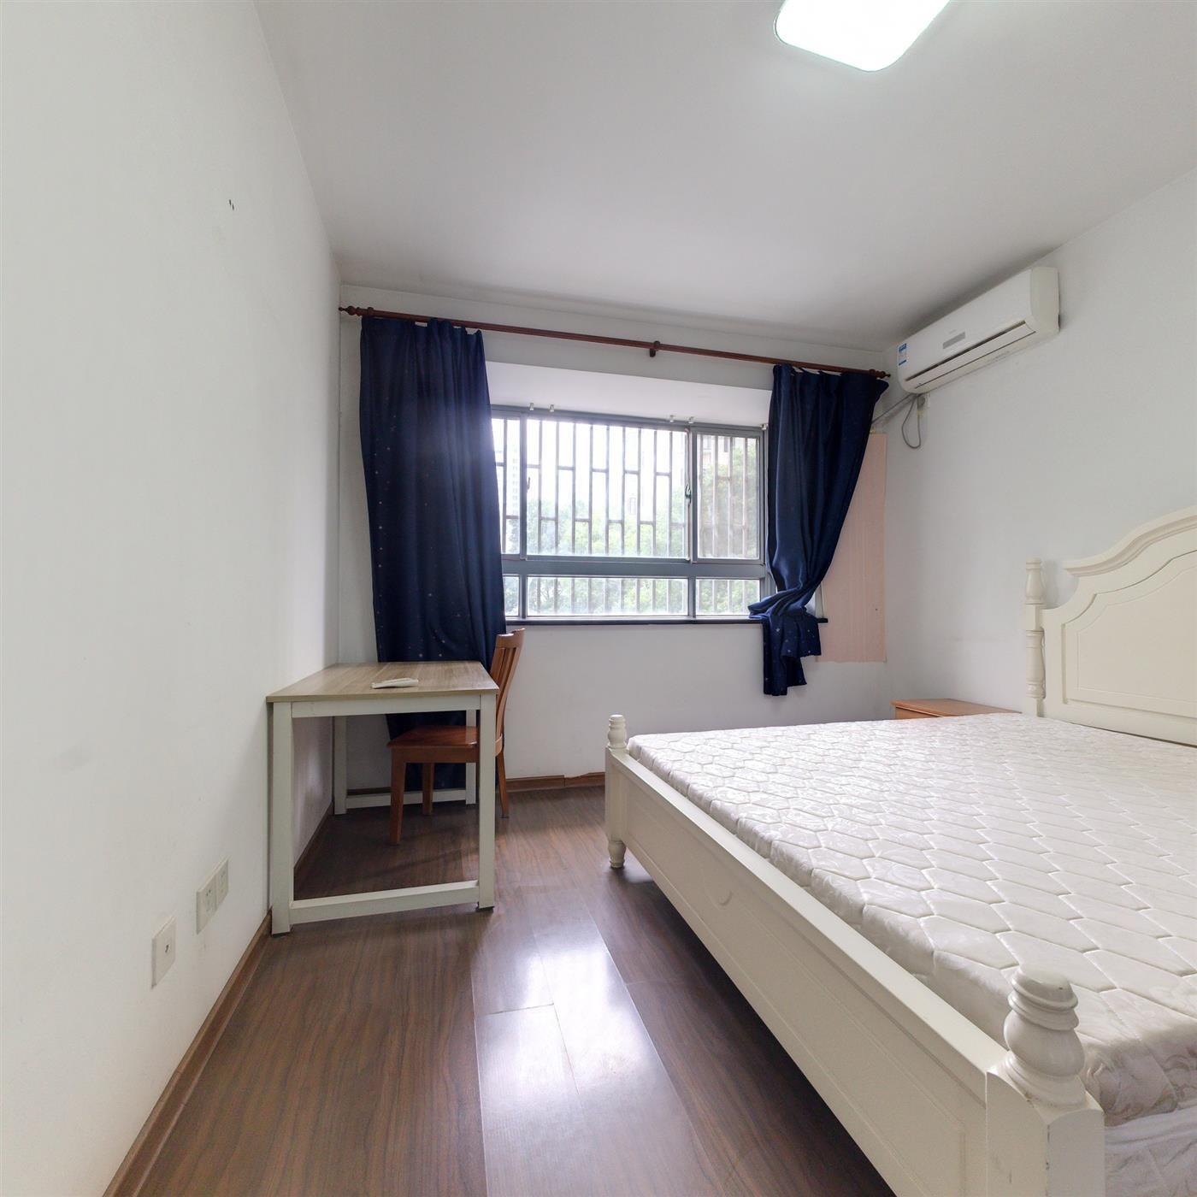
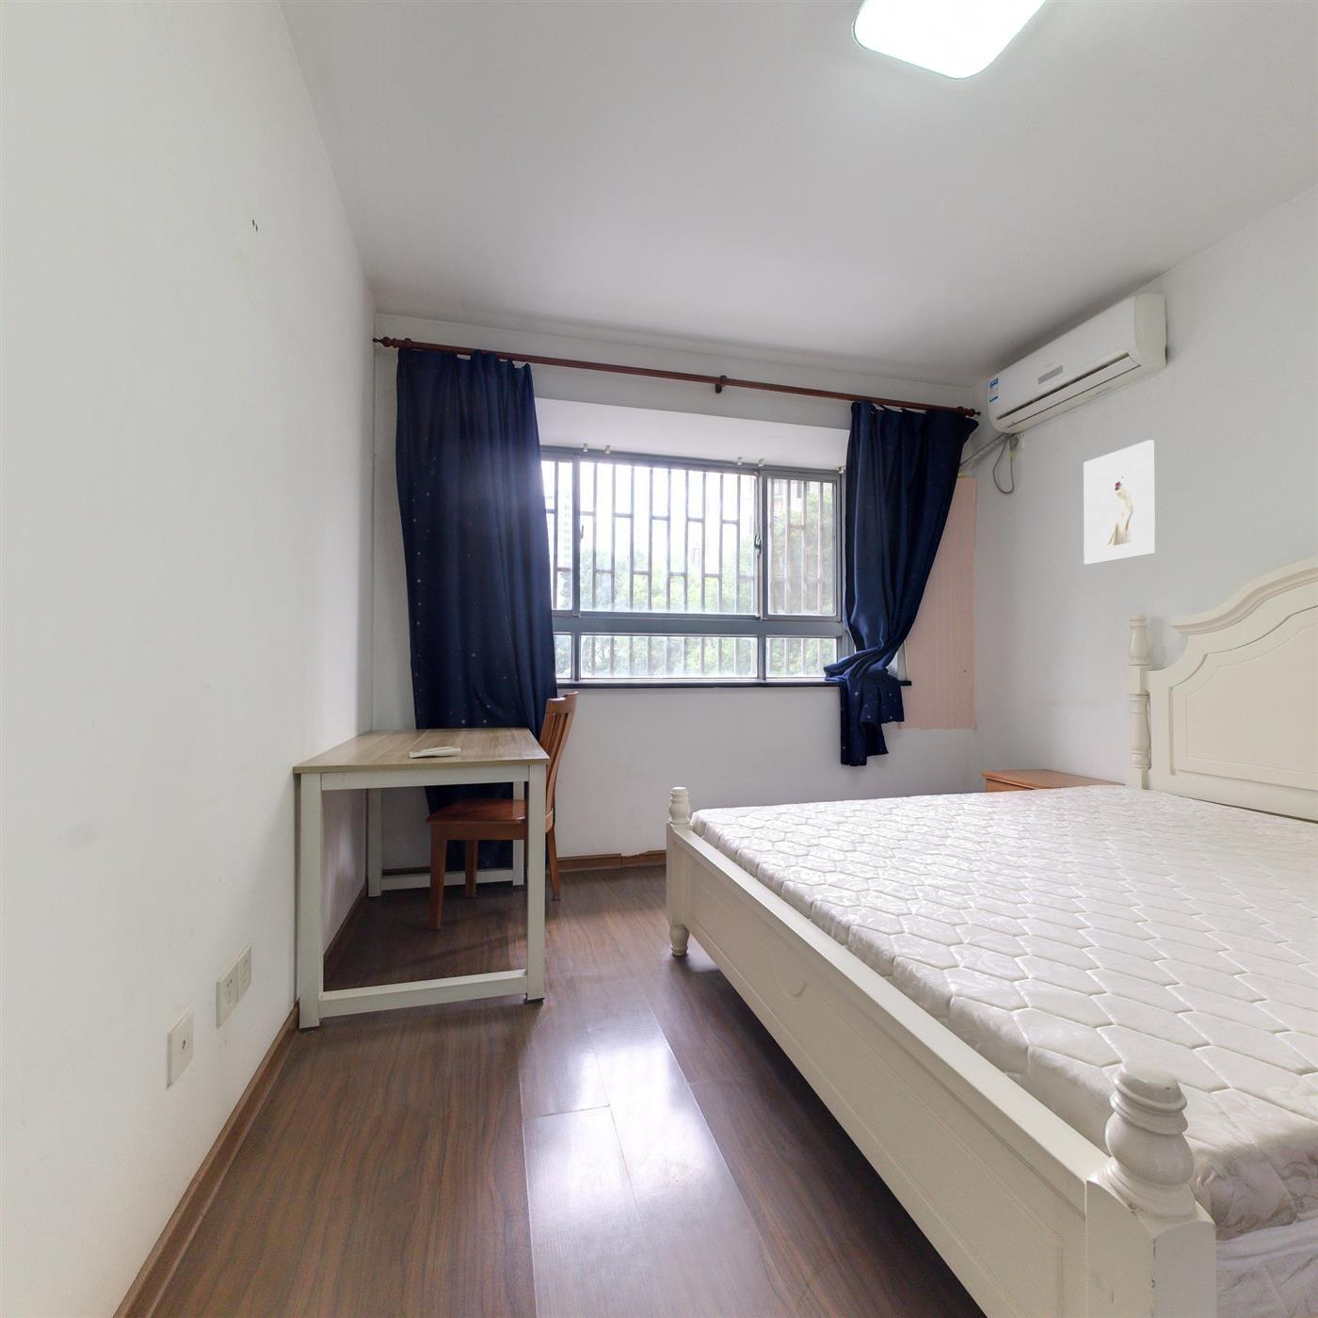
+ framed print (1116, 505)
